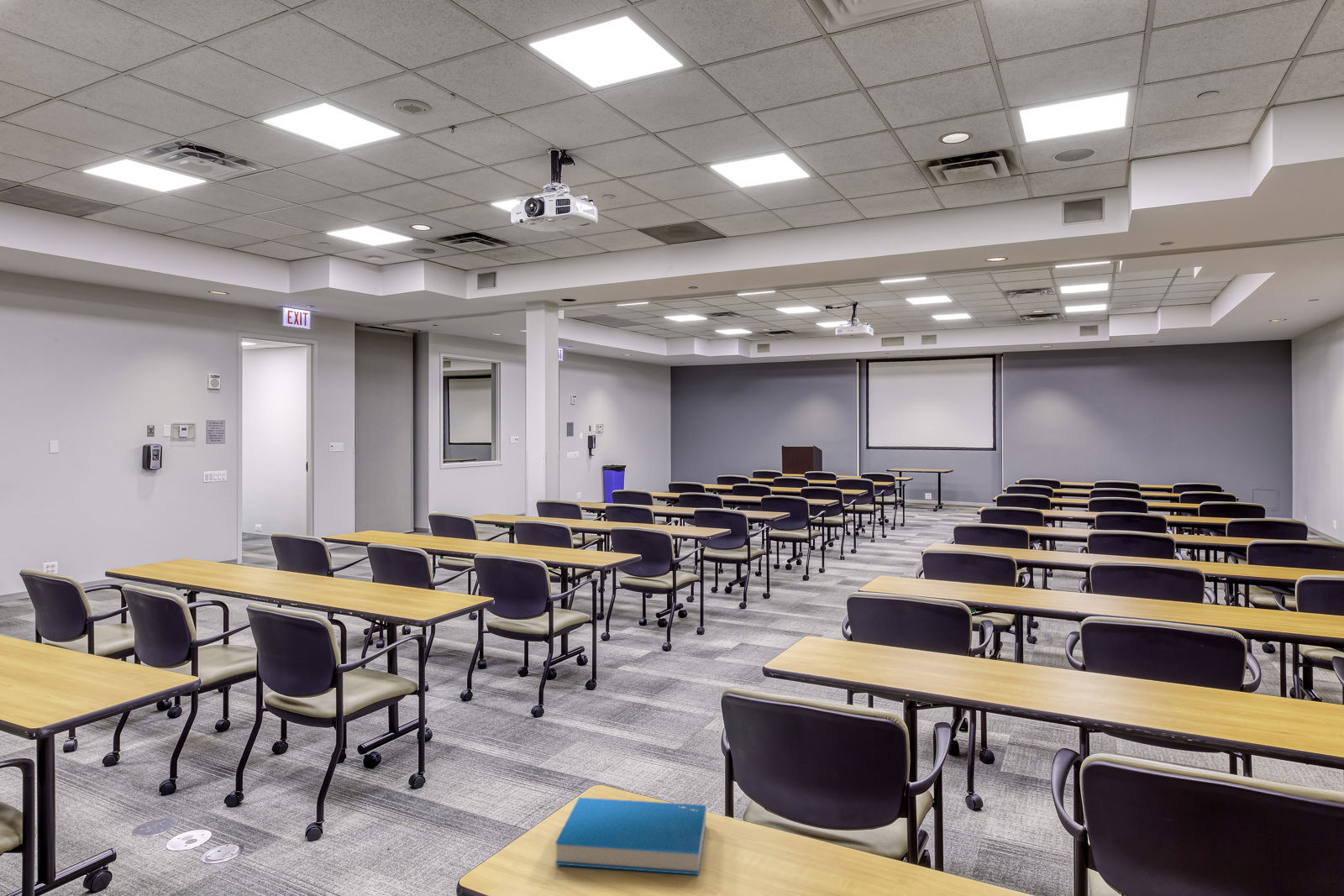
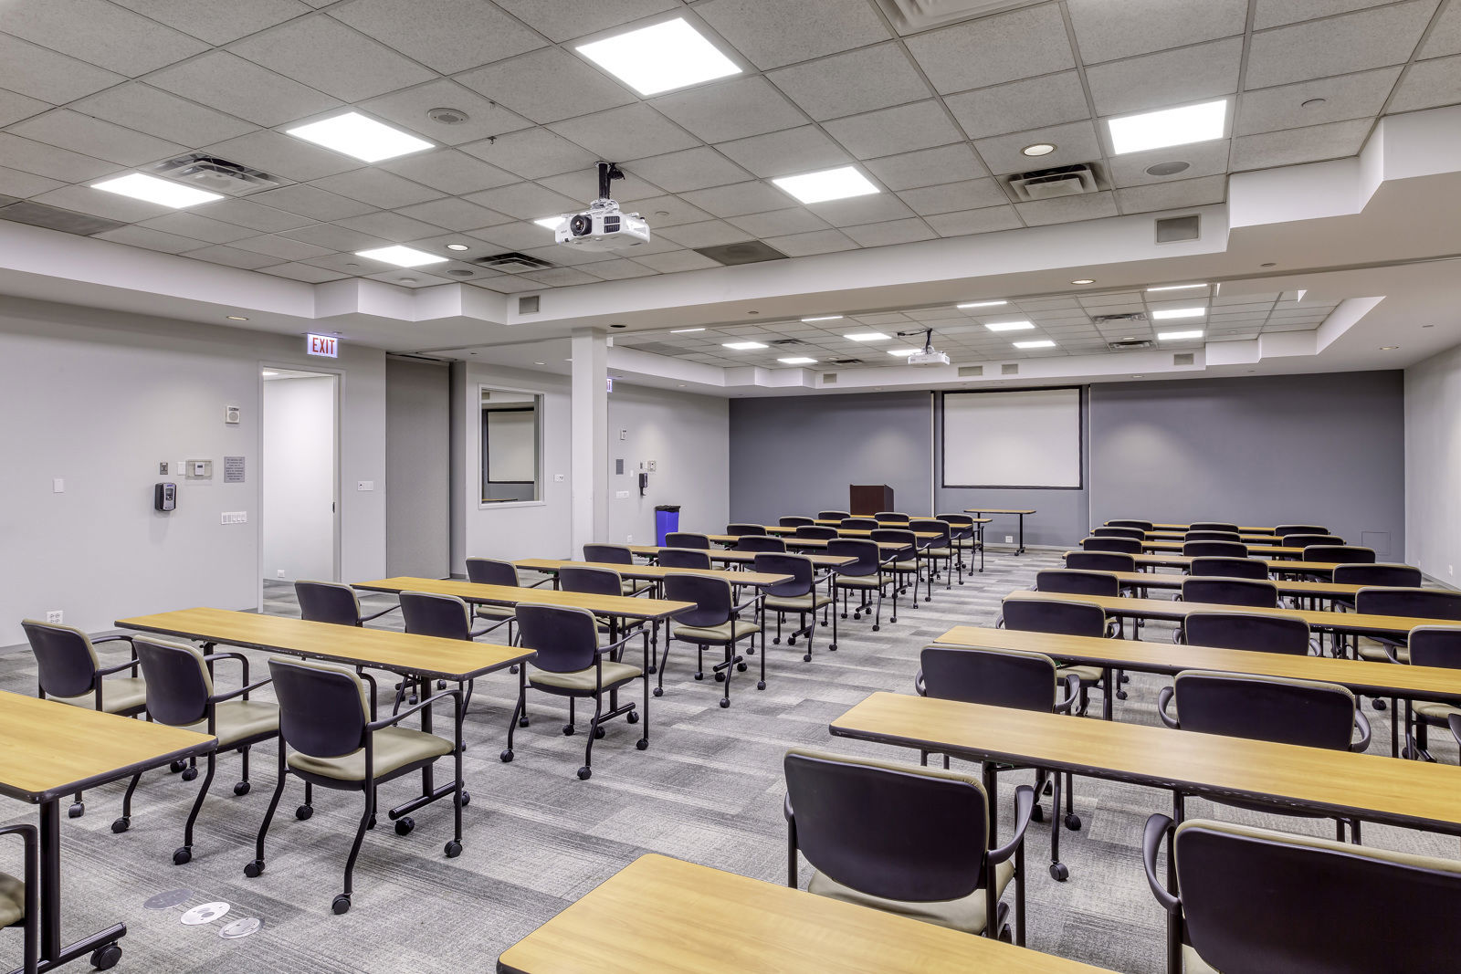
- book (634, 832)
